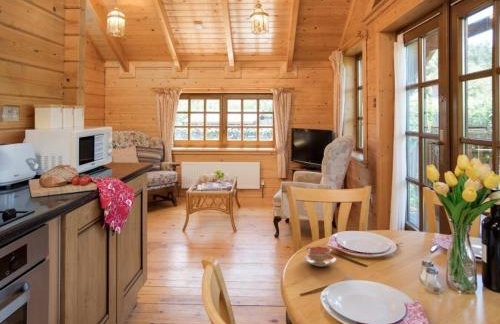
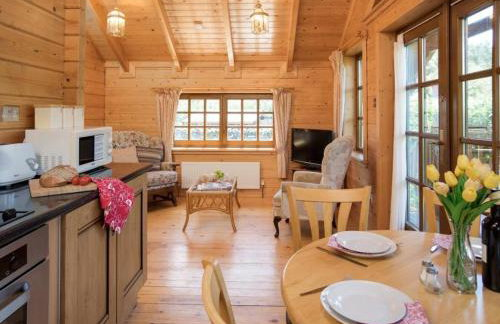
- teacup (319, 256)
